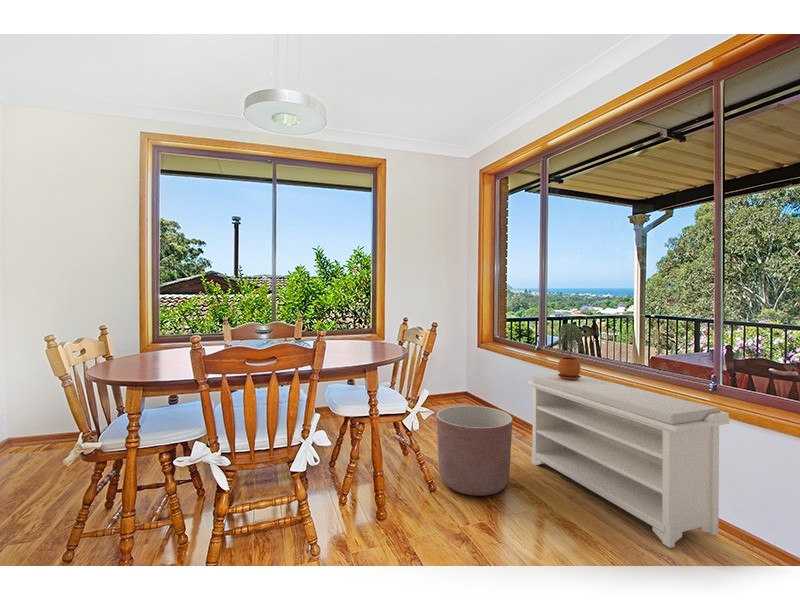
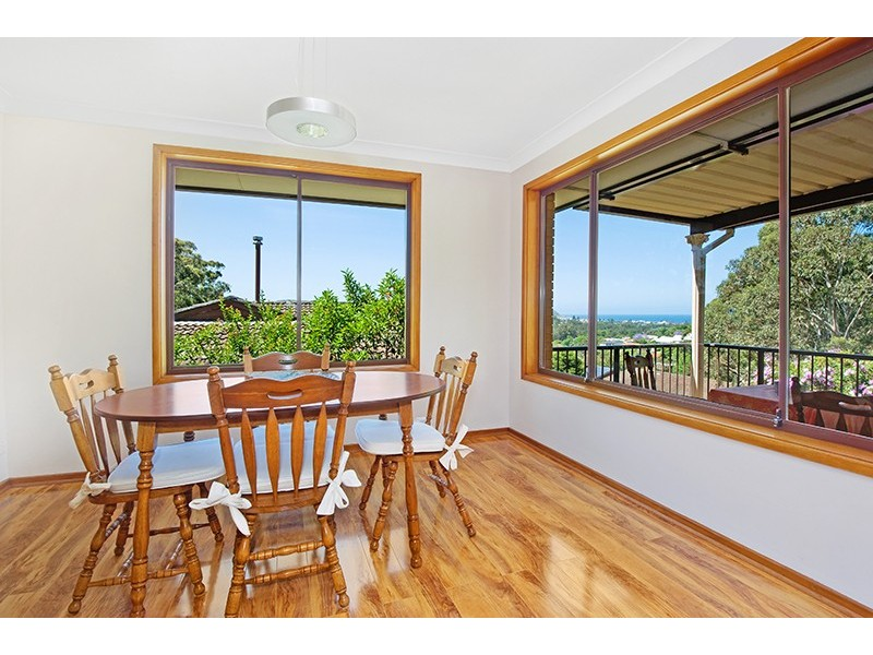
- planter (473, 449)
- potted plant (567, 350)
- bench (609, 440)
